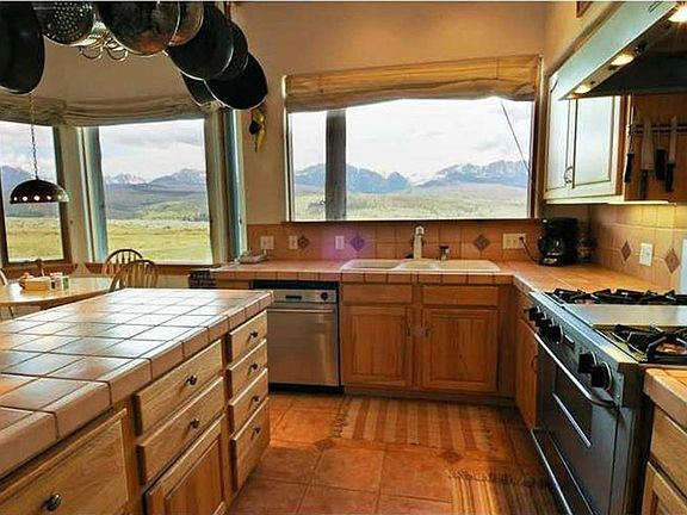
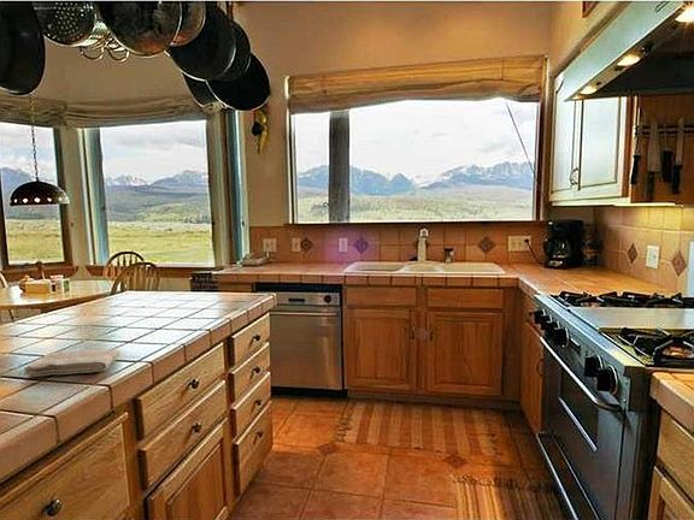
+ washcloth (75, 360)
